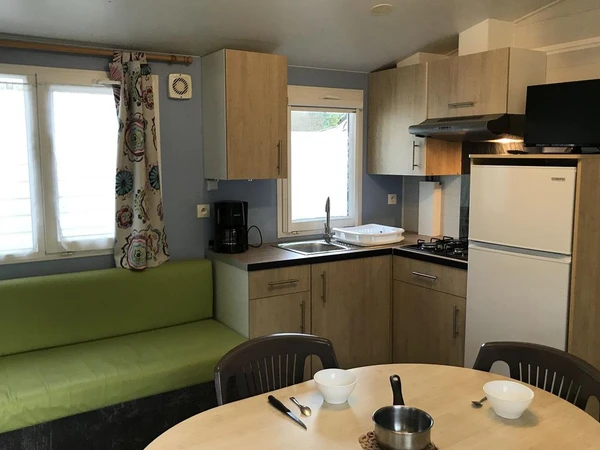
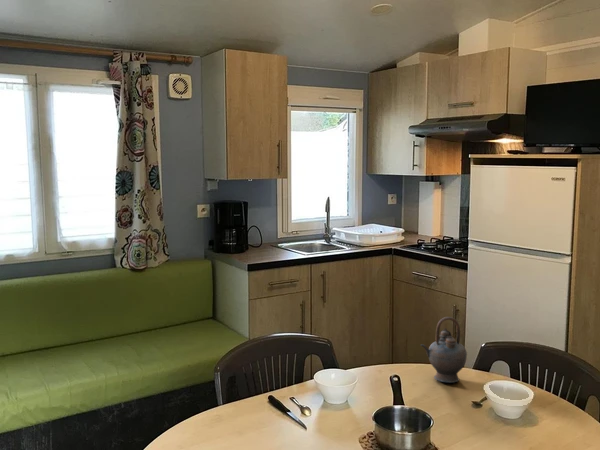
+ teapot (443, 348)
